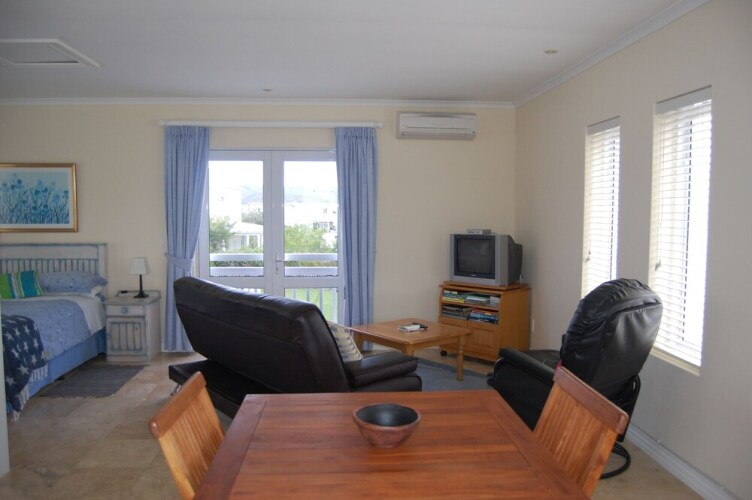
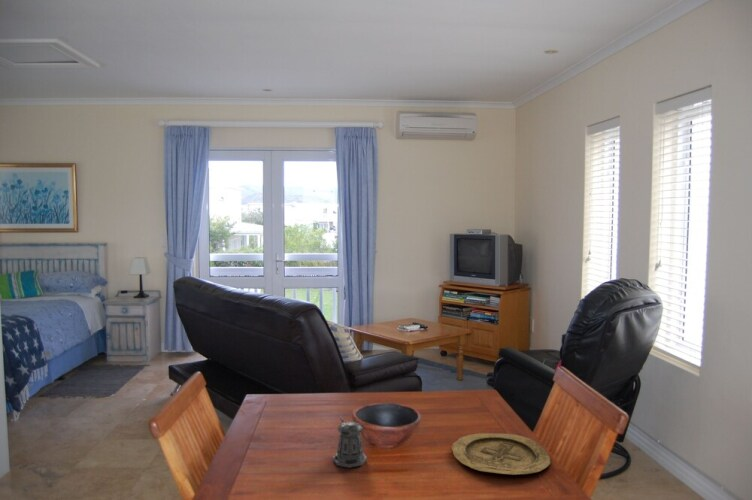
+ plate (500, 453)
+ pepper shaker (349, 439)
